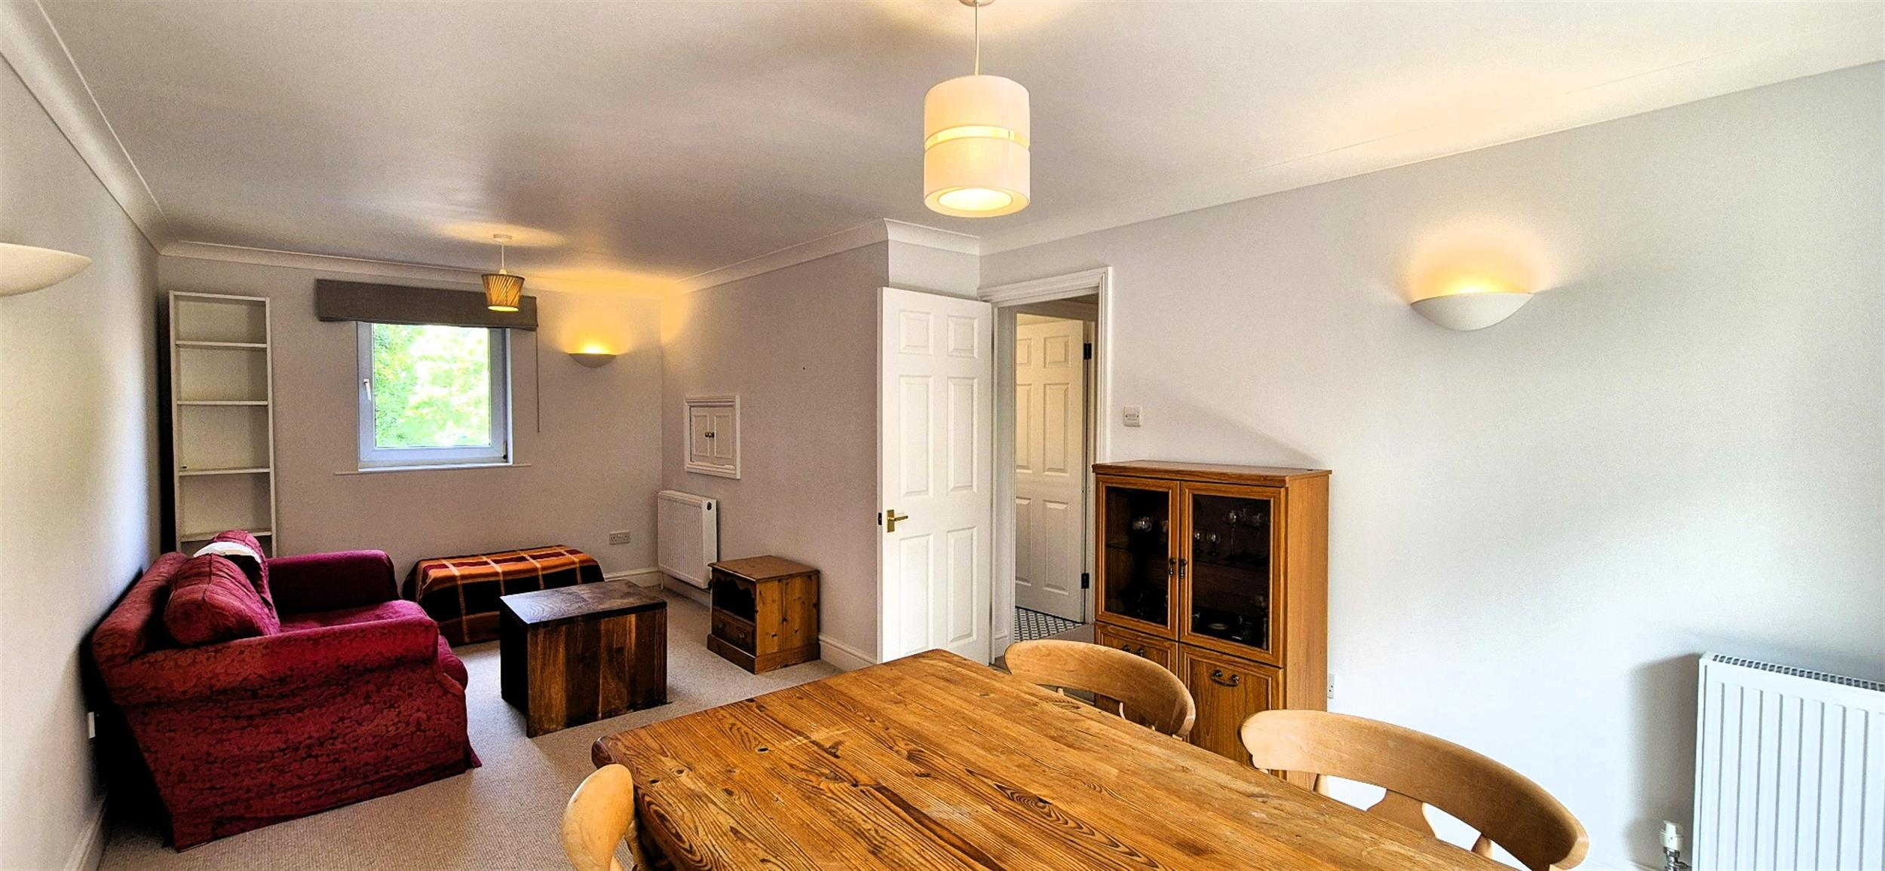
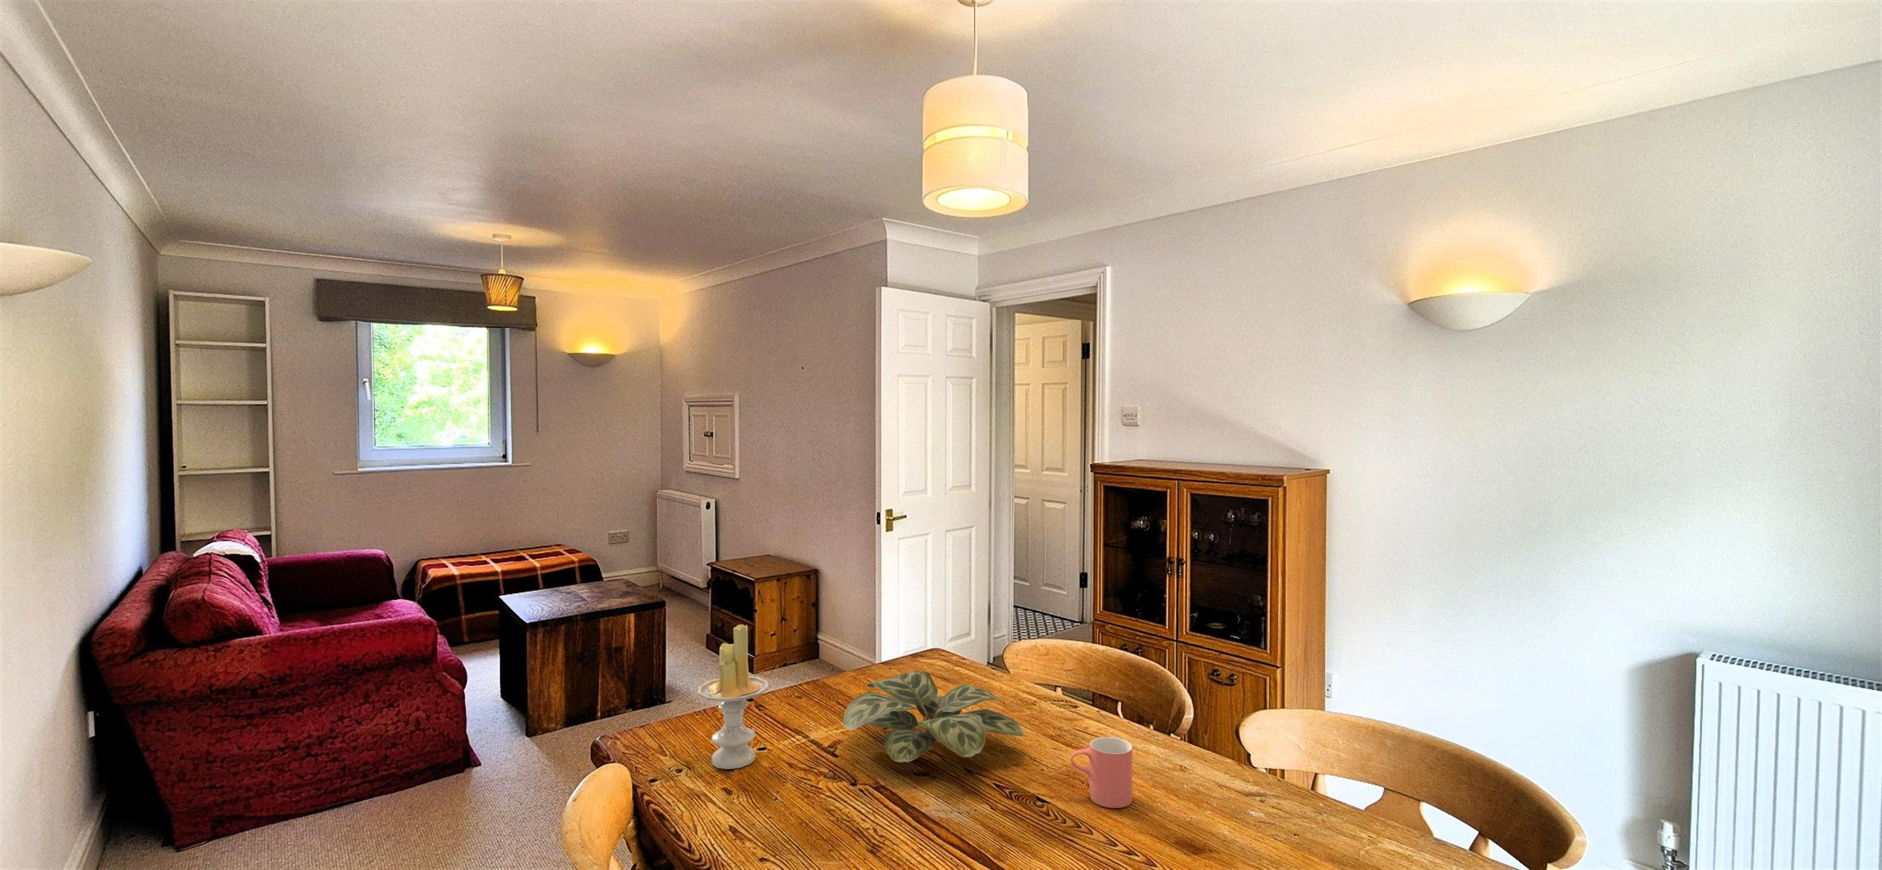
+ cup (1101, 770)
+ candle (733, 691)
+ plant (931, 721)
